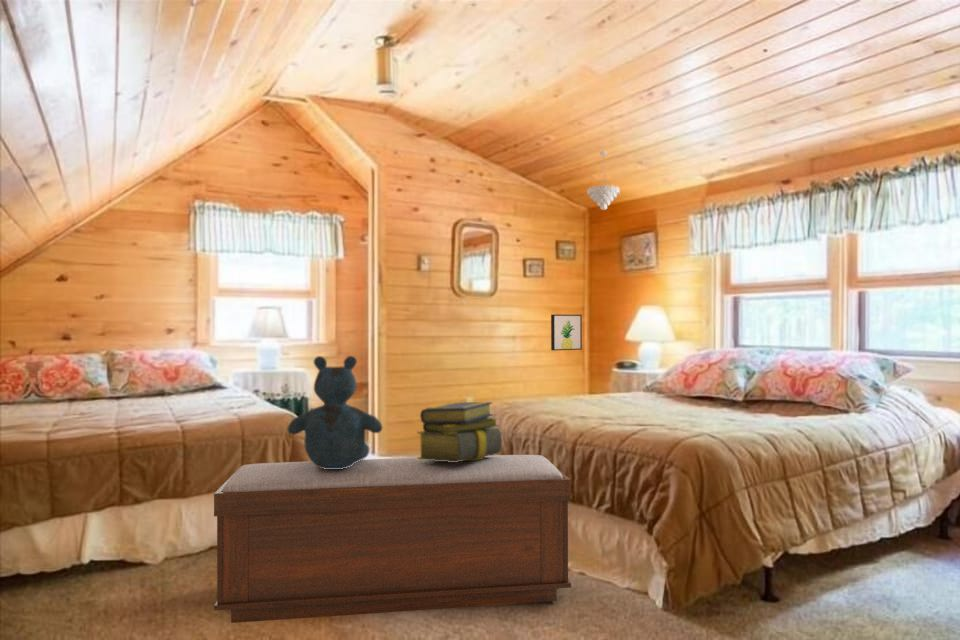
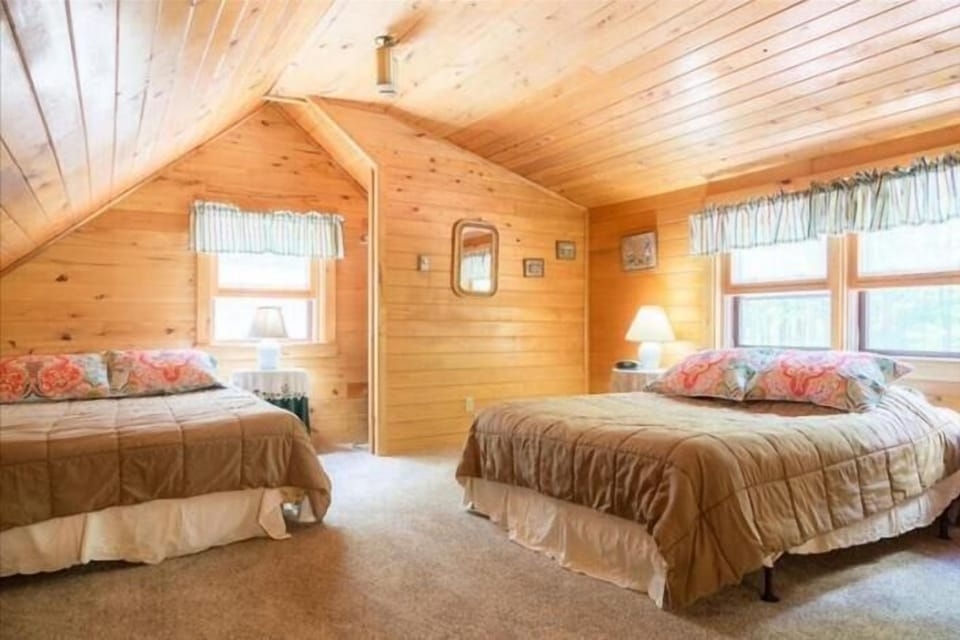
- stack of books (460, 433)
- bench (398, 528)
- teddy bear (337, 410)
- wall art (566, 332)
- pendant light (603, 181)
